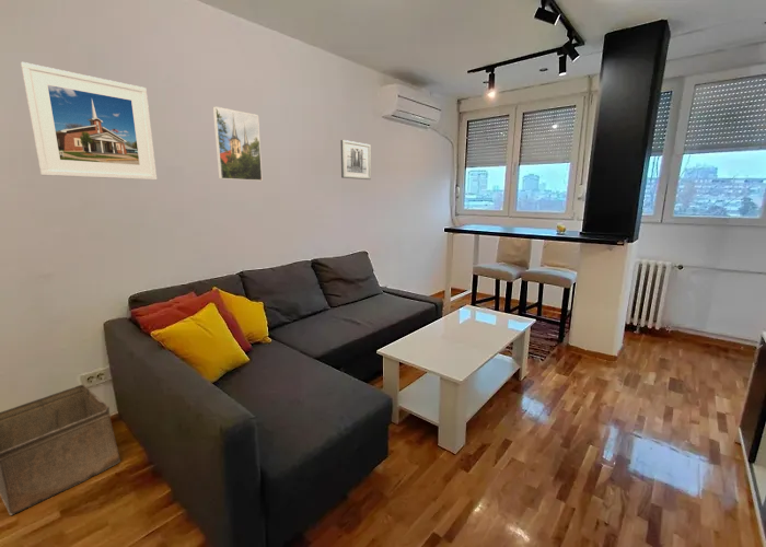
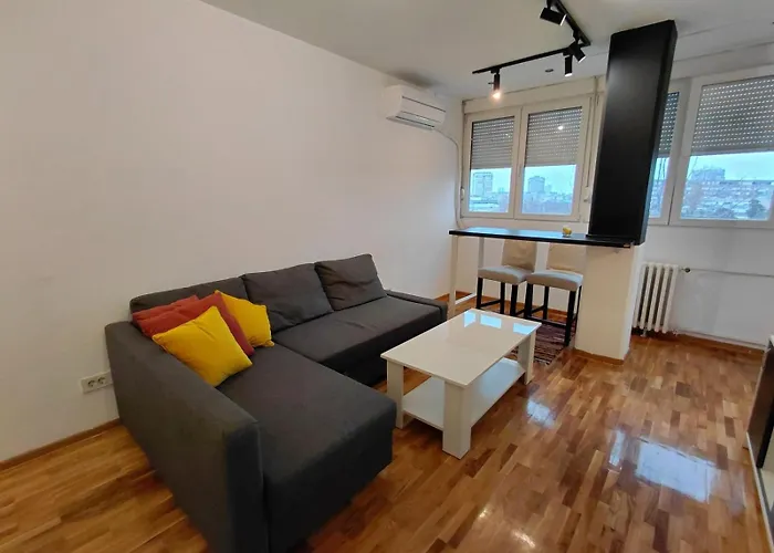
- wall art (356, 161)
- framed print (96, 128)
- storage bin (51, 441)
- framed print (239, 146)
